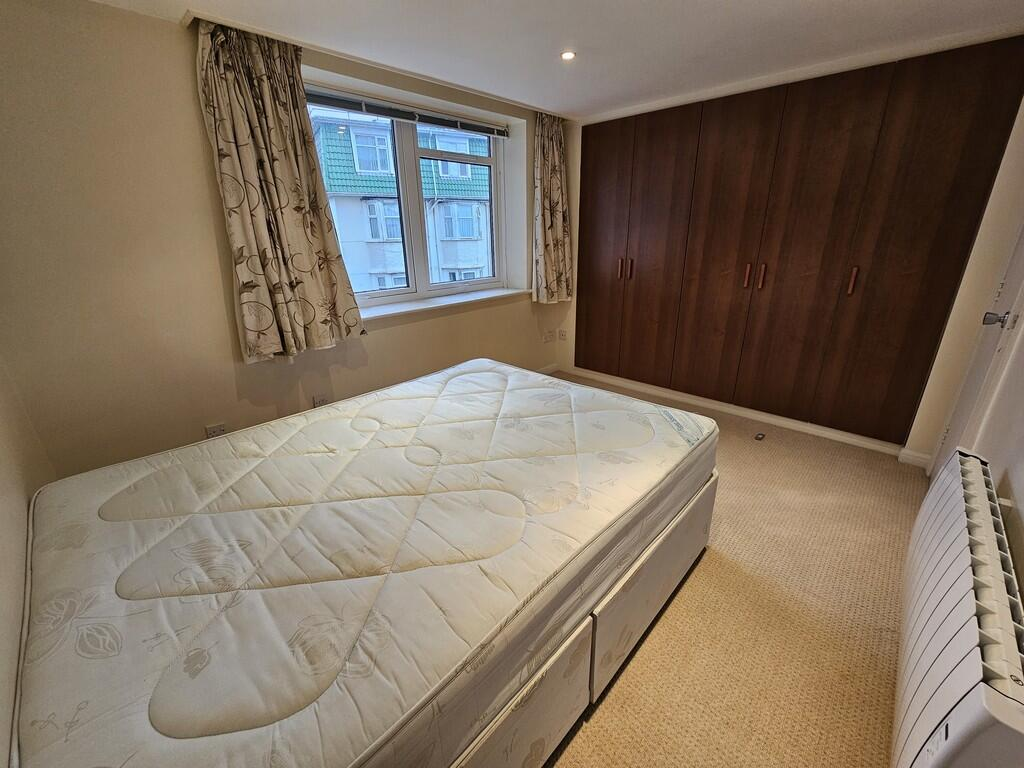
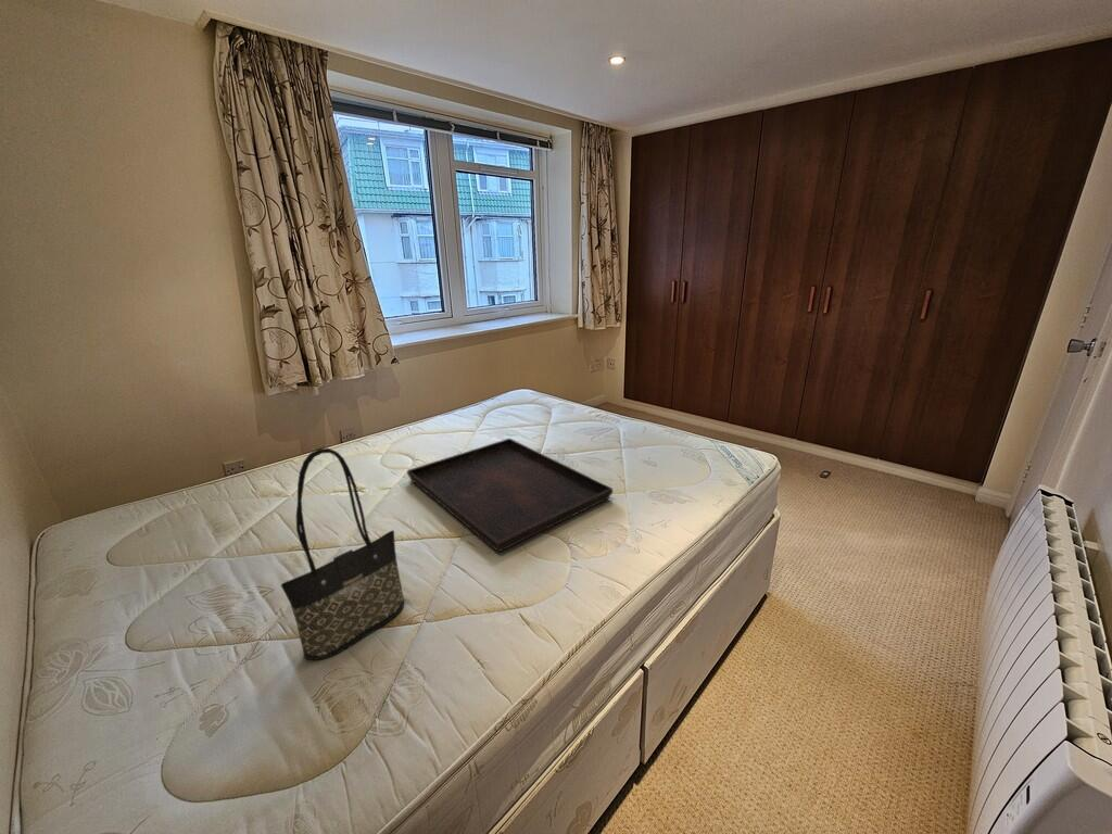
+ tote bag (343, 553)
+ serving tray (505, 483)
